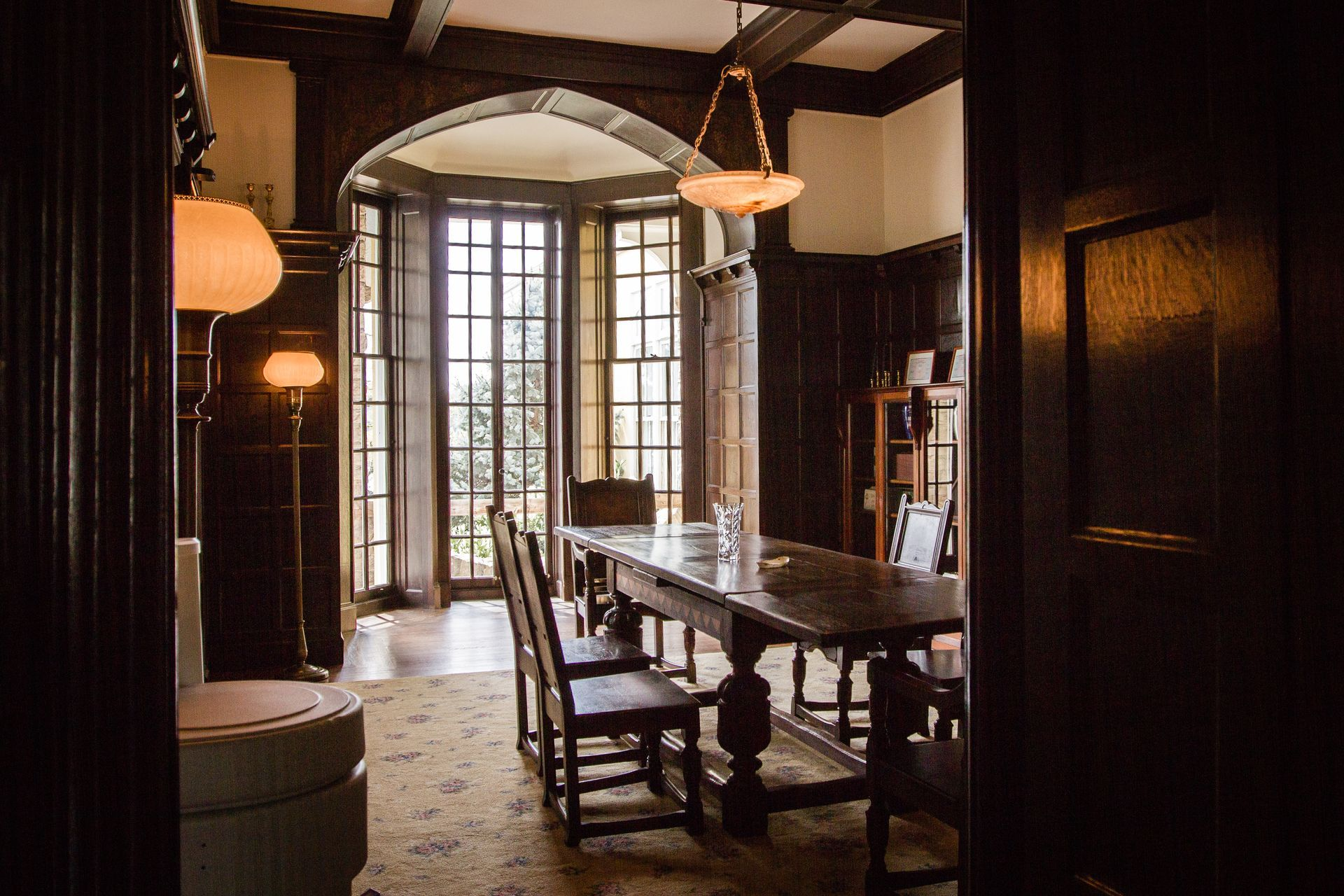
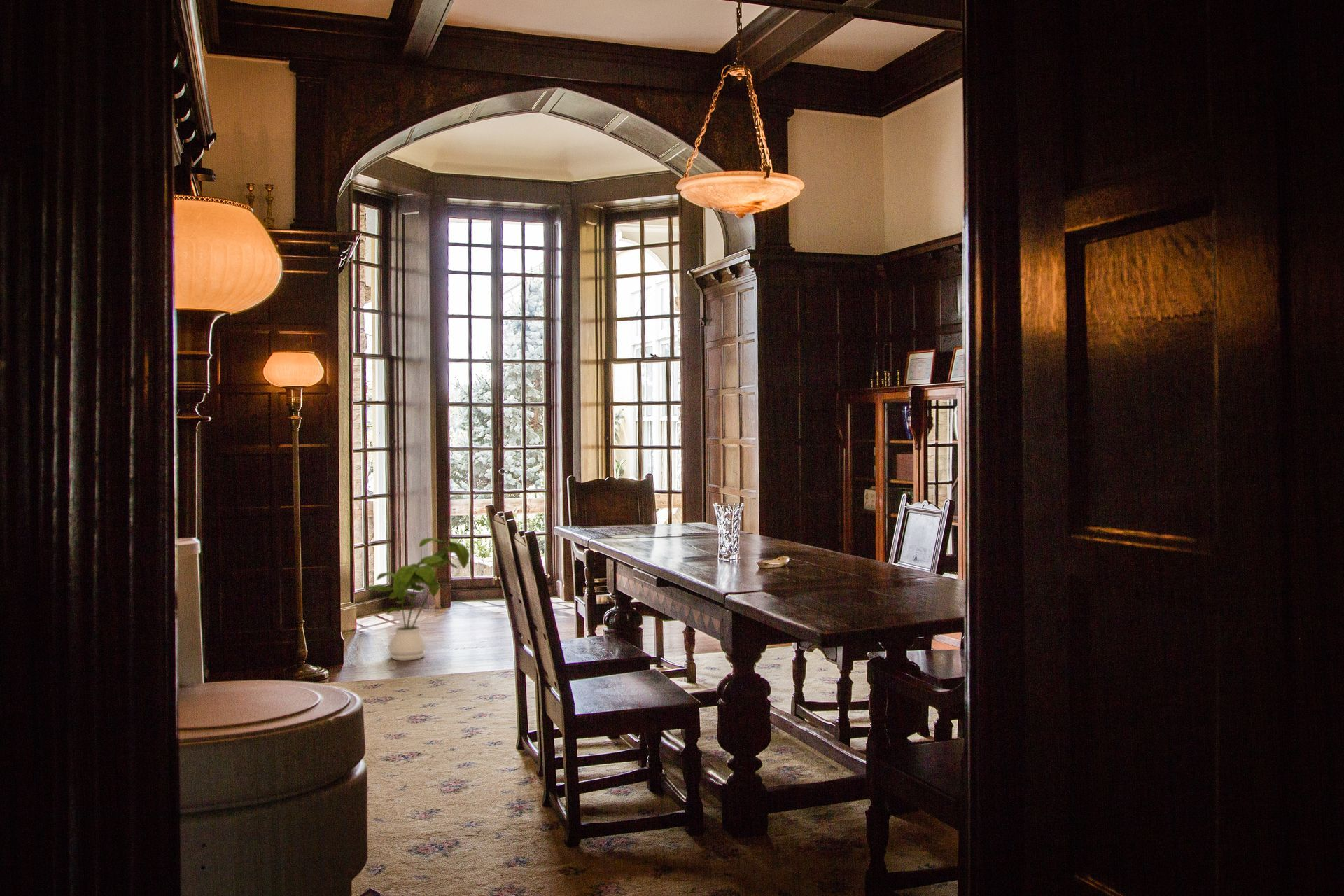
+ house plant (423, 596)
